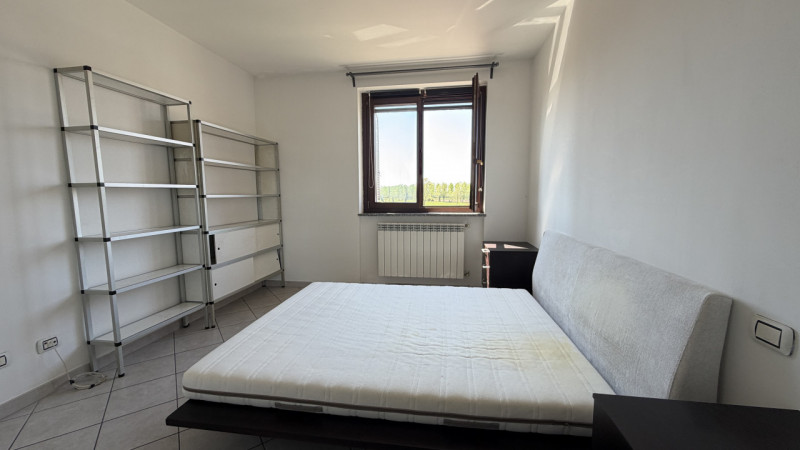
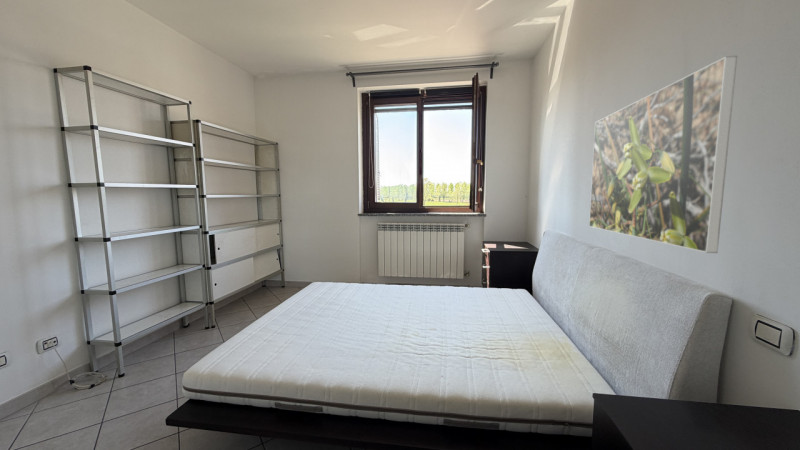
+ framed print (638, 169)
